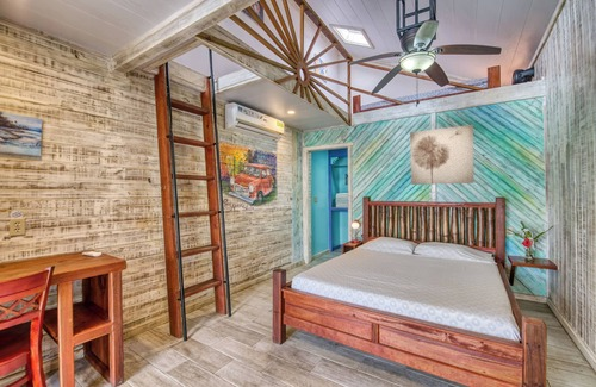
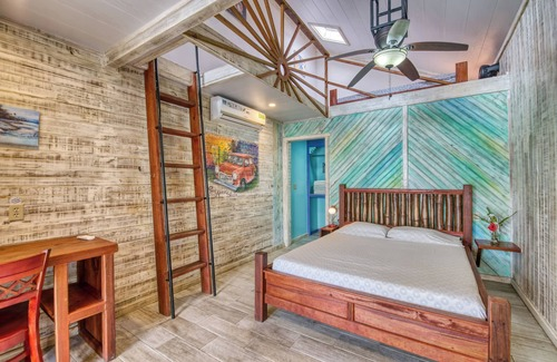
- wall art (440, 156)
